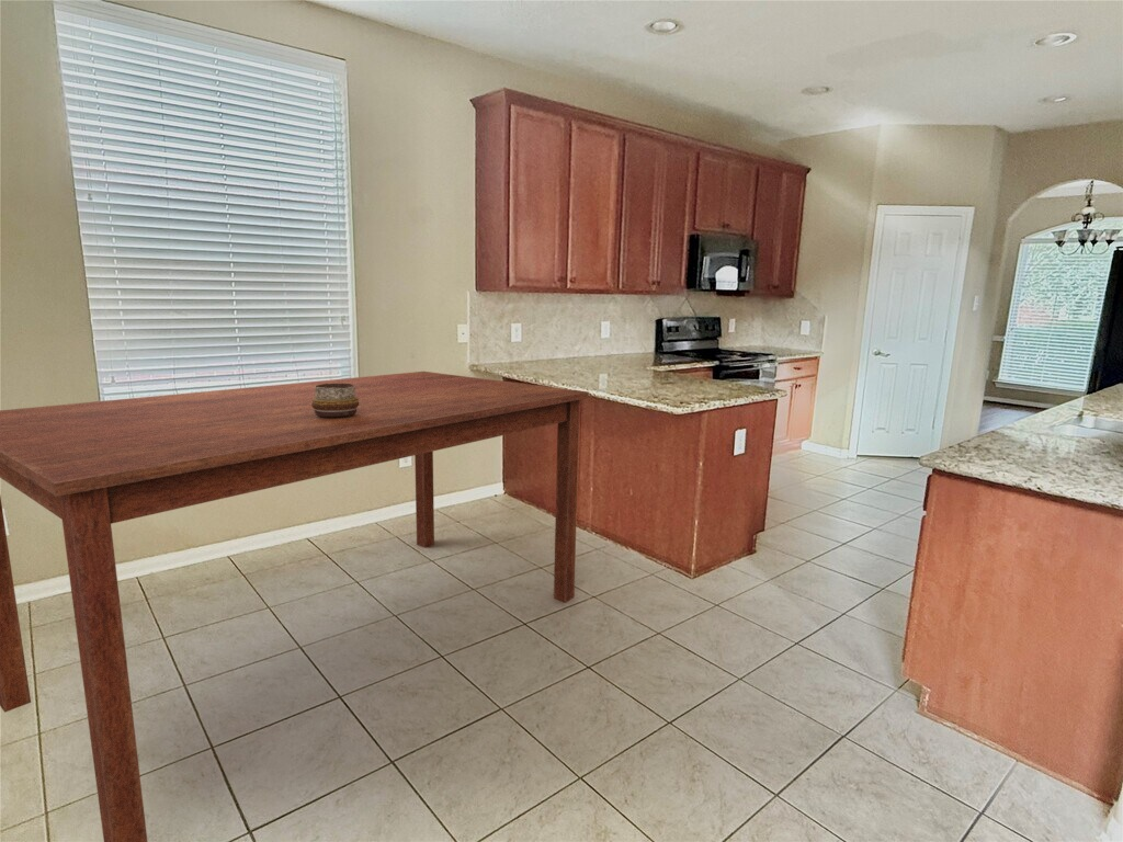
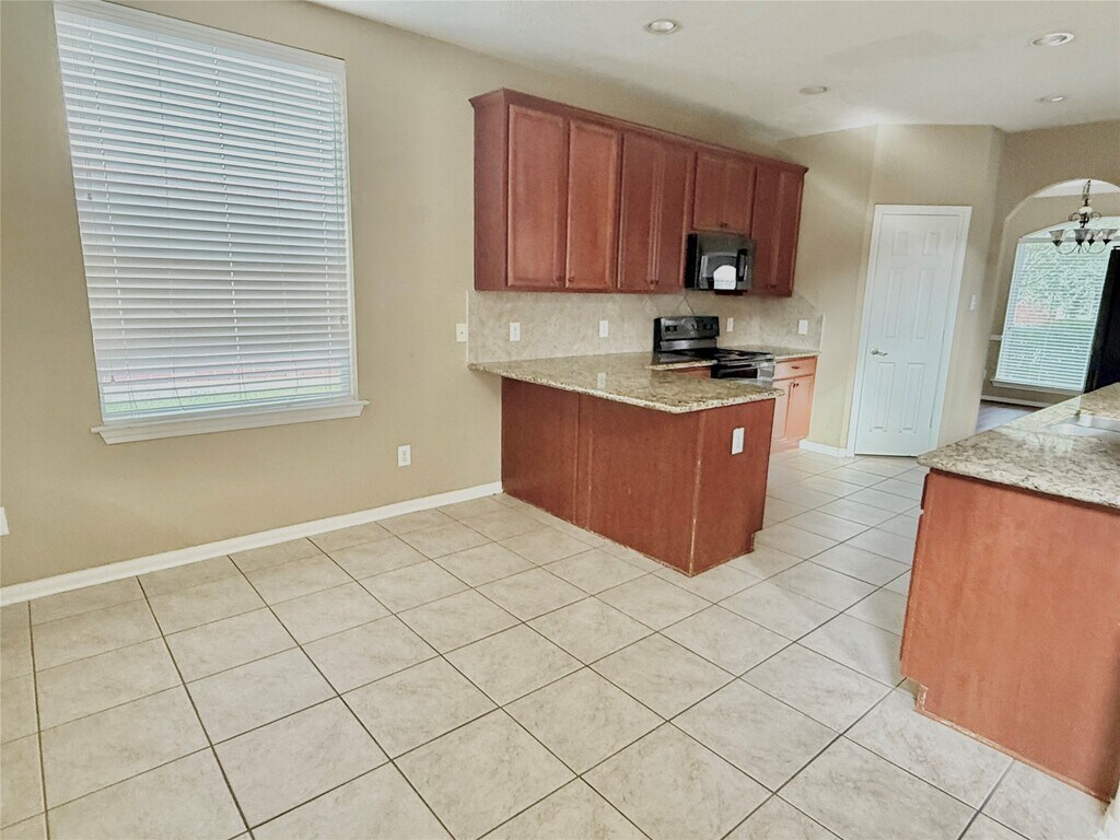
- decorative bowl (334, 399)
- dining table (316, 477)
